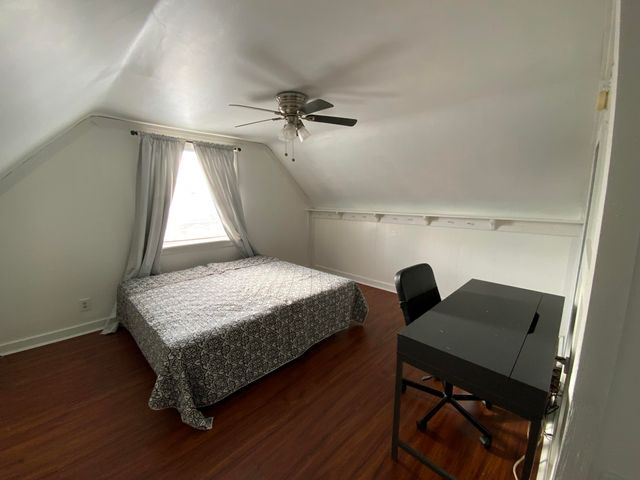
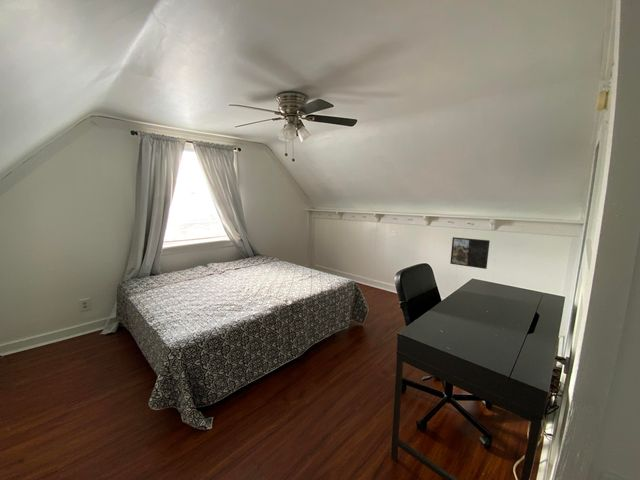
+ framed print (469, 252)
